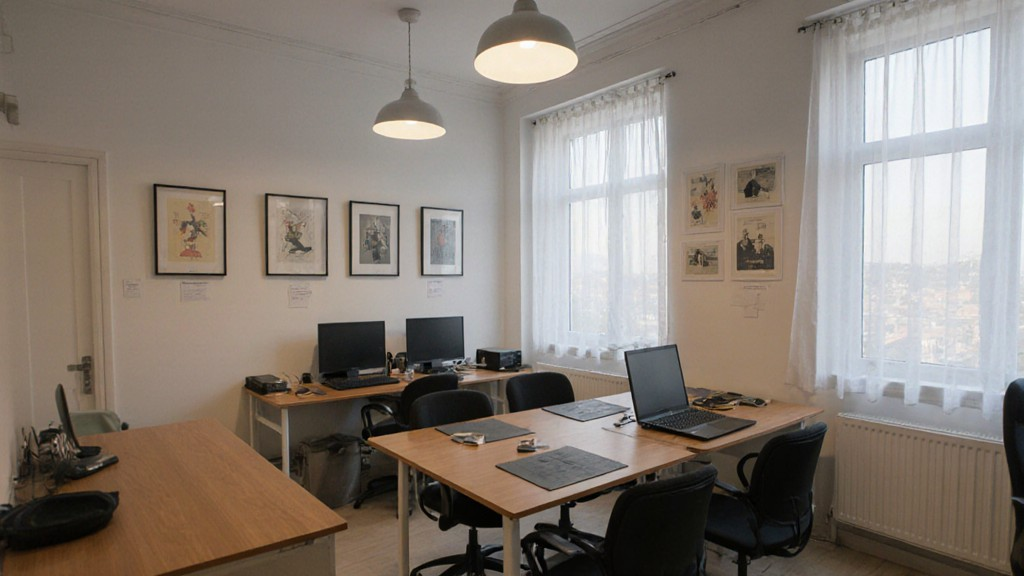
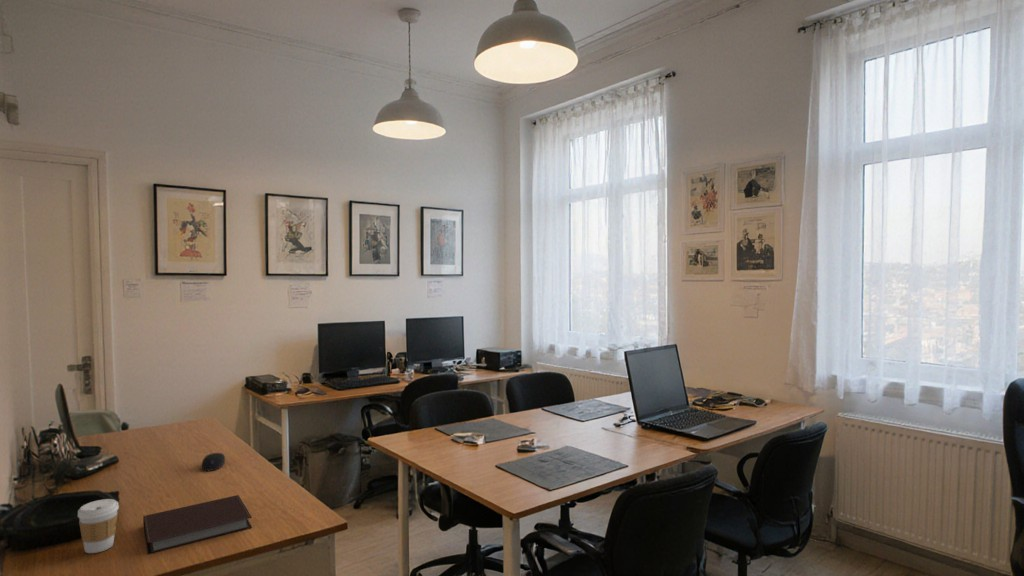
+ notebook (197, 521)
+ computer mouse (213, 460)
+ coffee cup (98, 525)
